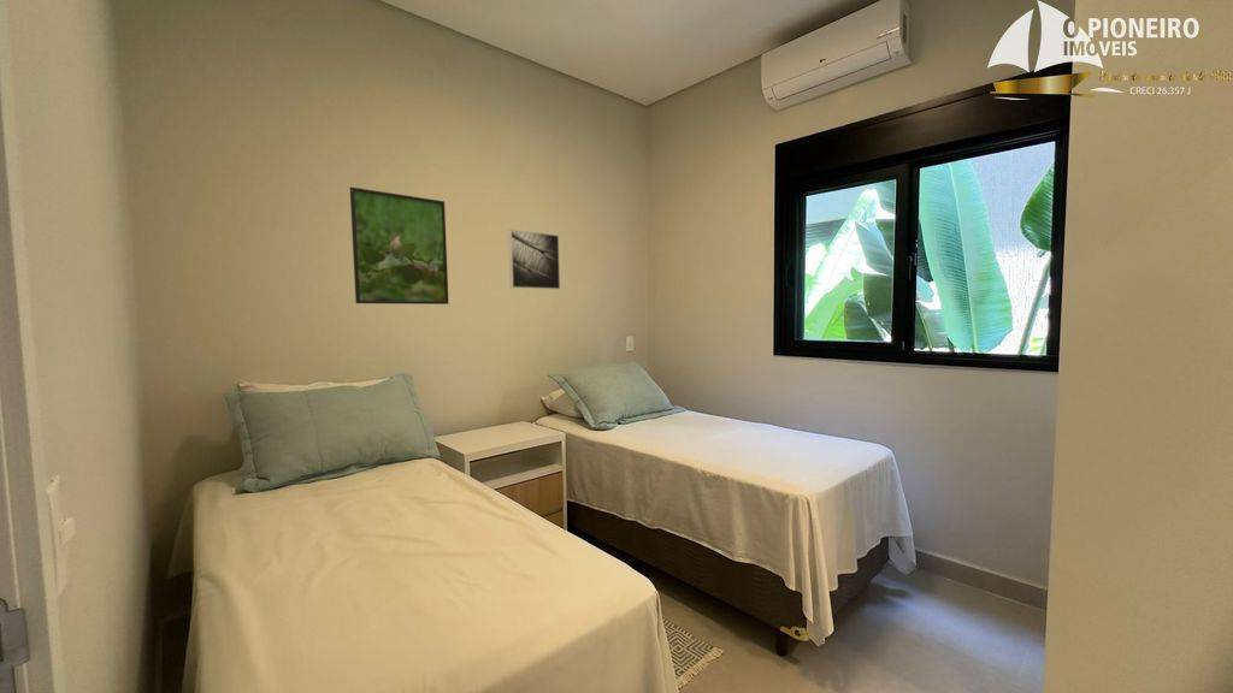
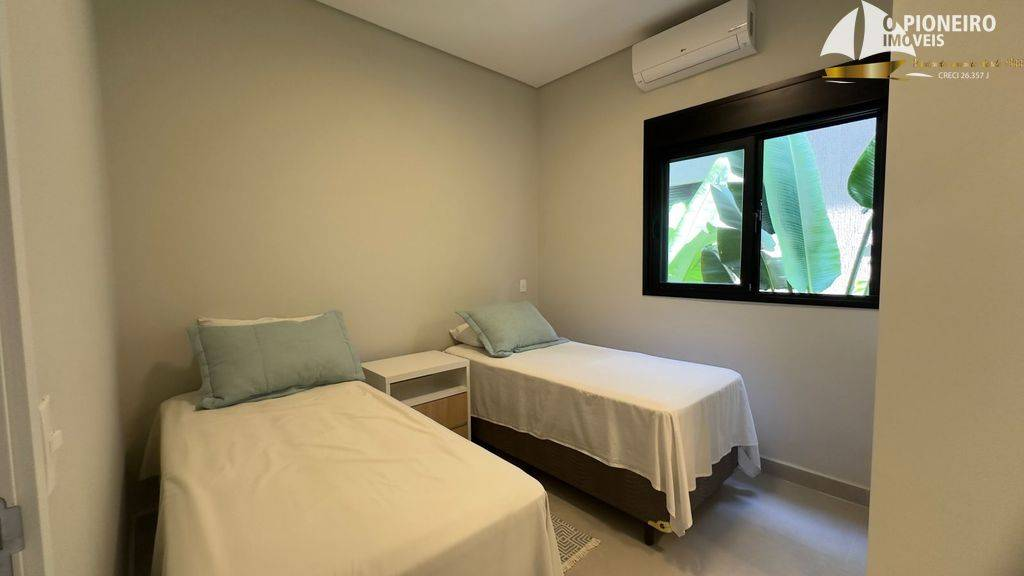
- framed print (535, 260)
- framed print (402, 249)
